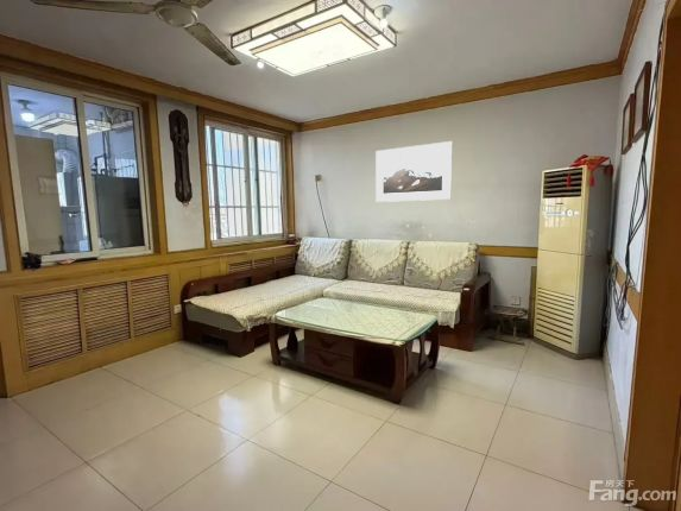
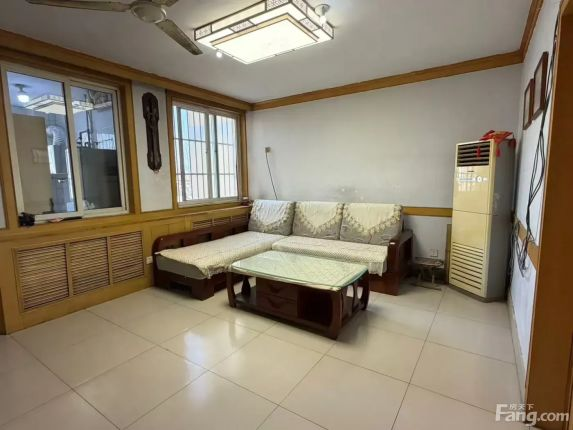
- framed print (411, 174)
